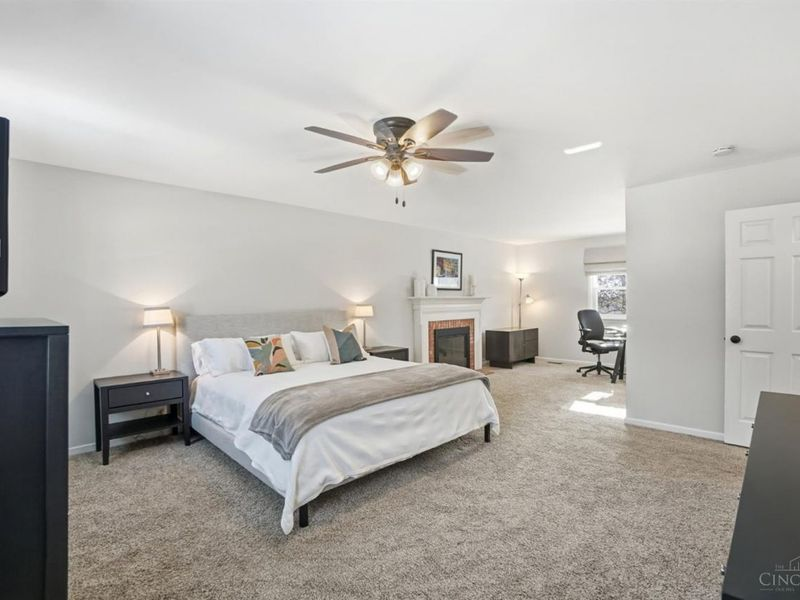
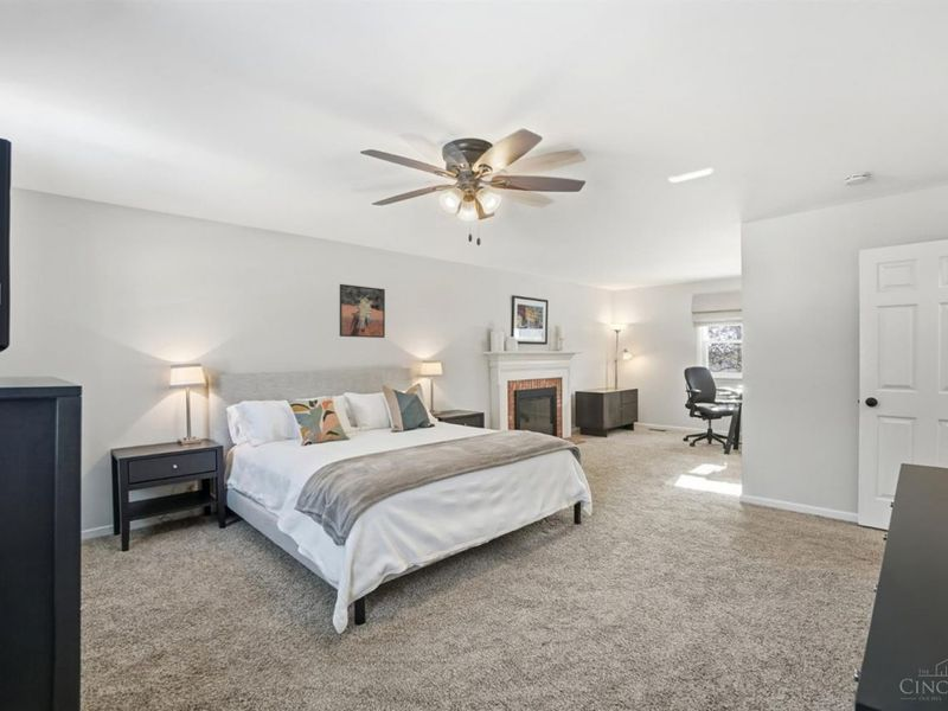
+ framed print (363, 312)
